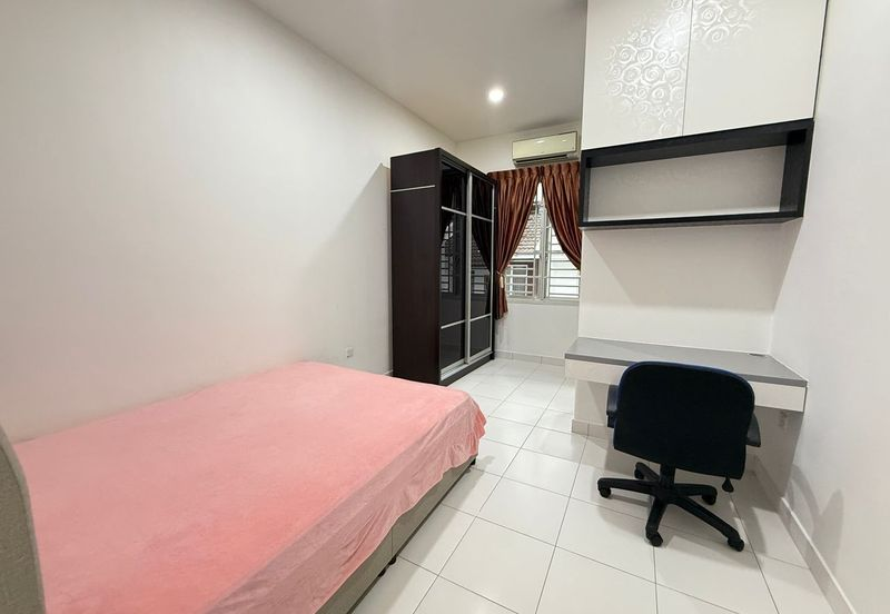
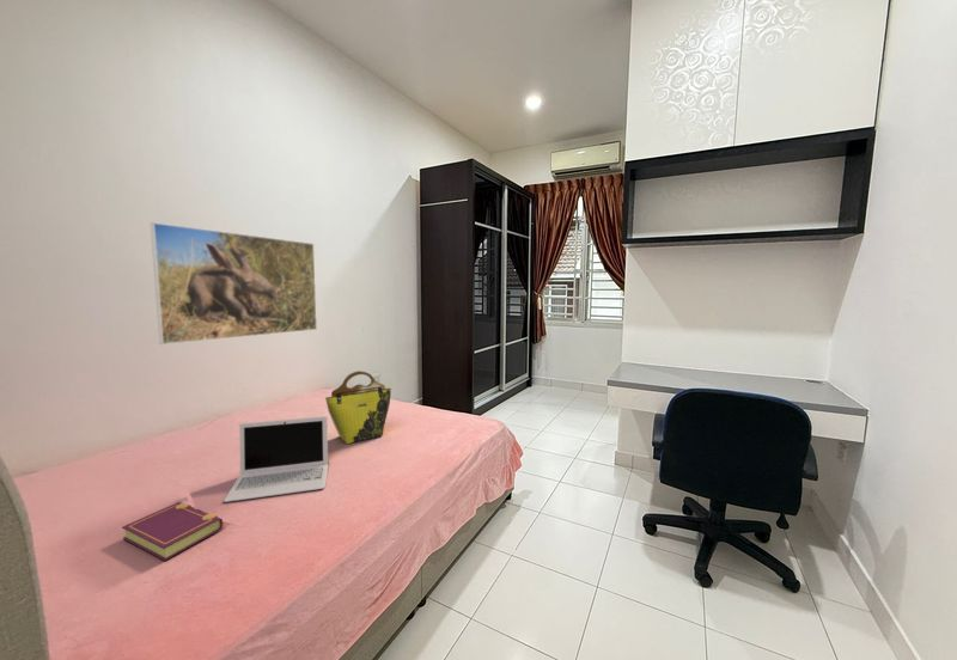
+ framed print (248, 286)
+ laptop (280, 454)
+ tote bag (359, 403)
+ book (173, 526)
